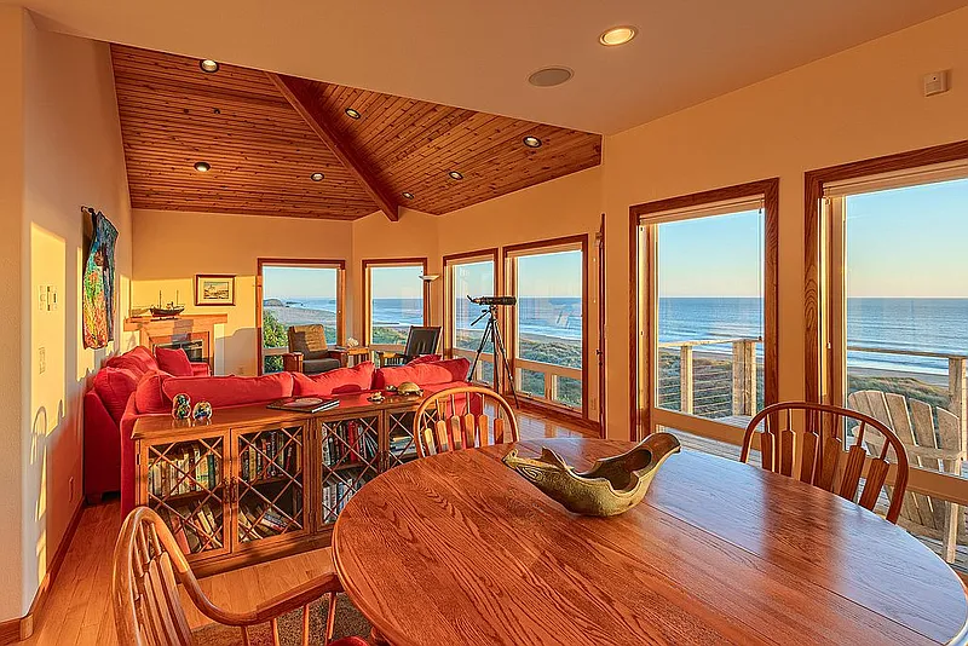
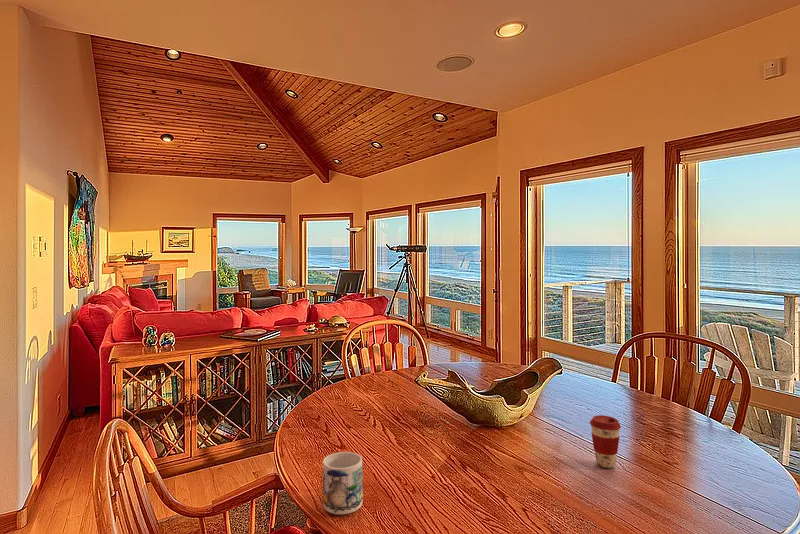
+ mug (345, 479)
+ coffee cup (605, 441)
